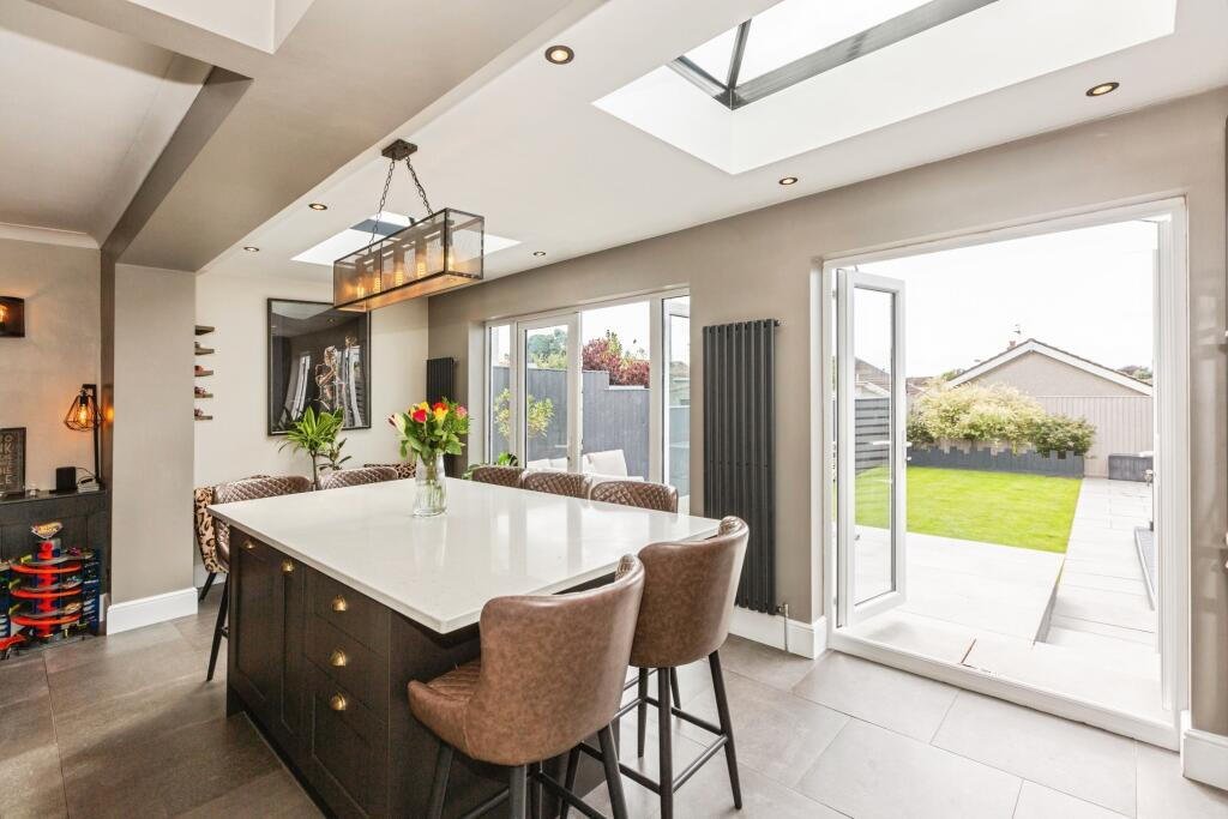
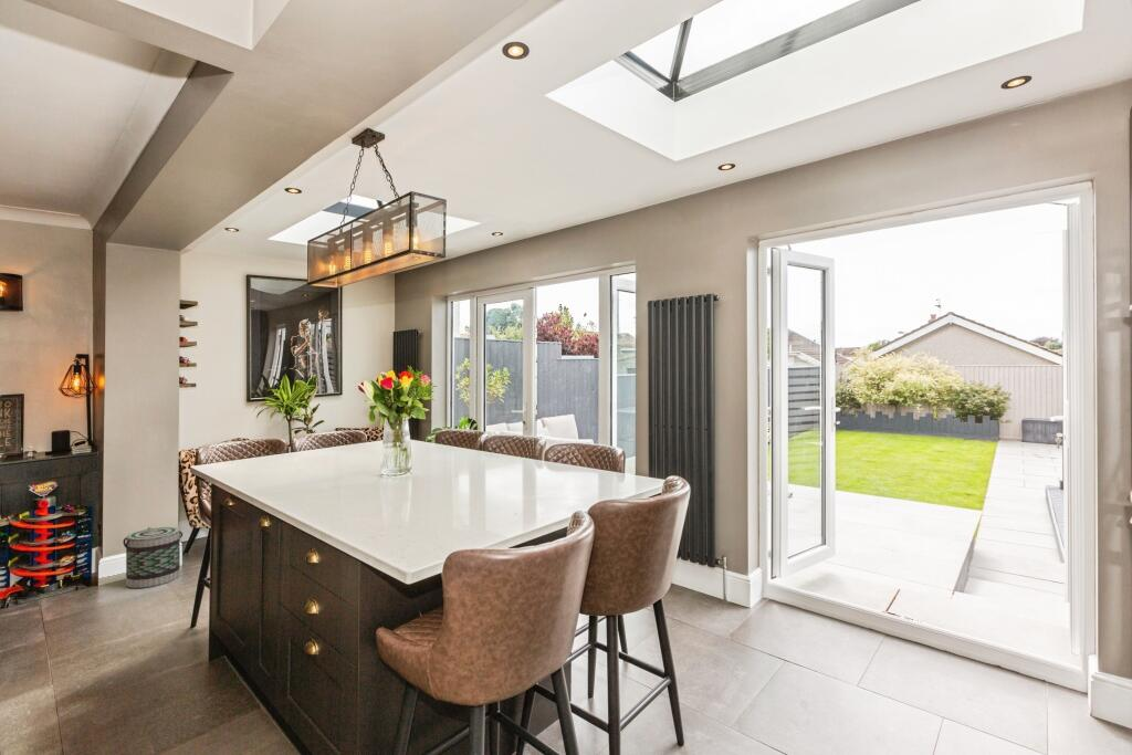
+ basket (153, 554)
